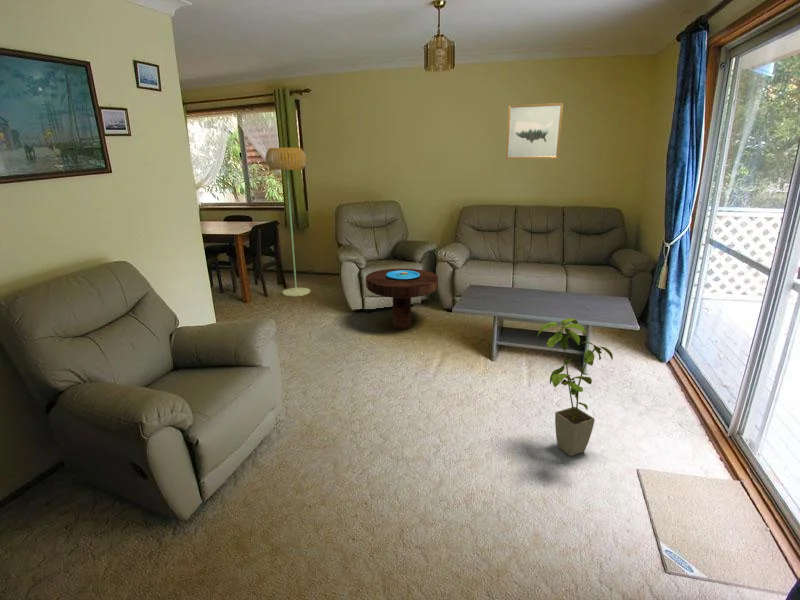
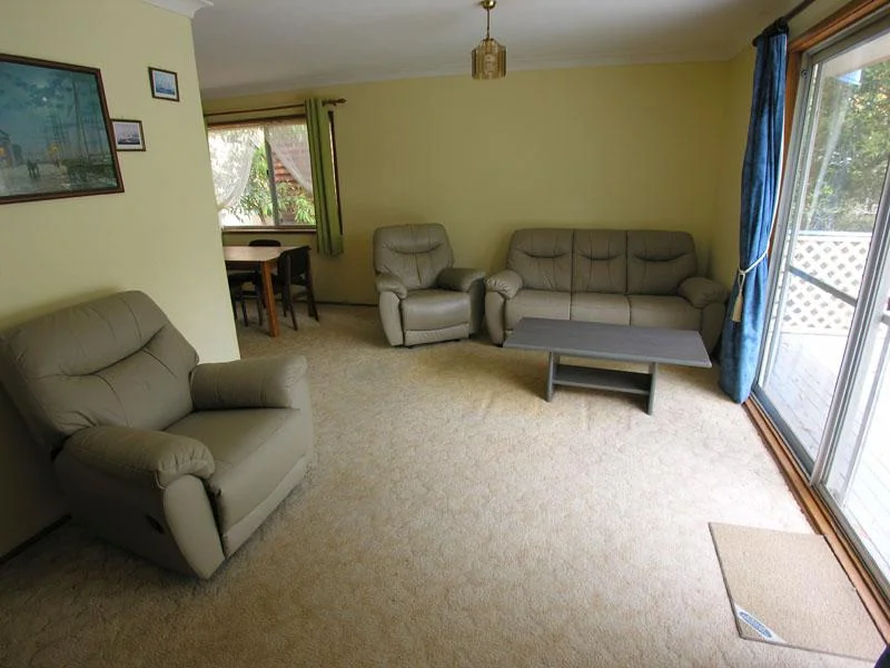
- house plant (569, 389)
- wall art (533, 132)
- floor lamp (291, 223)
- side table (401, 300)
